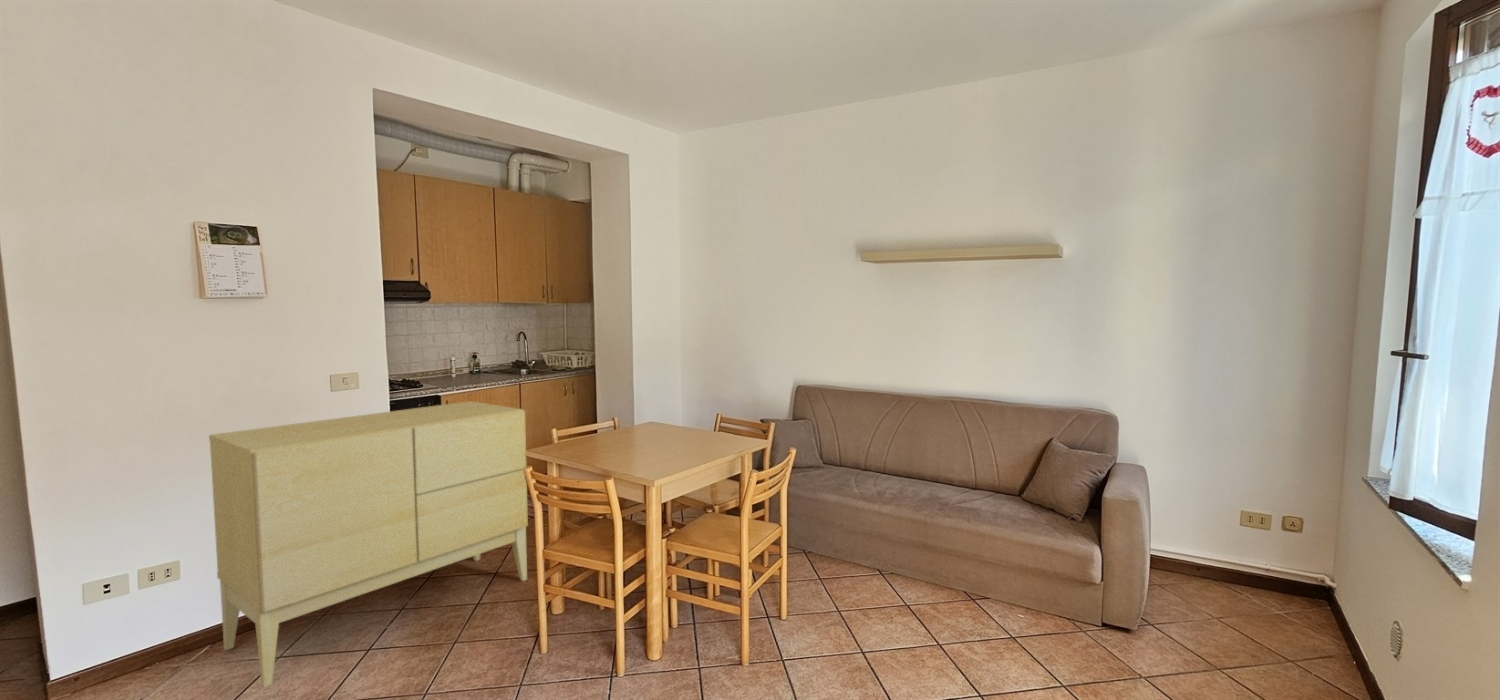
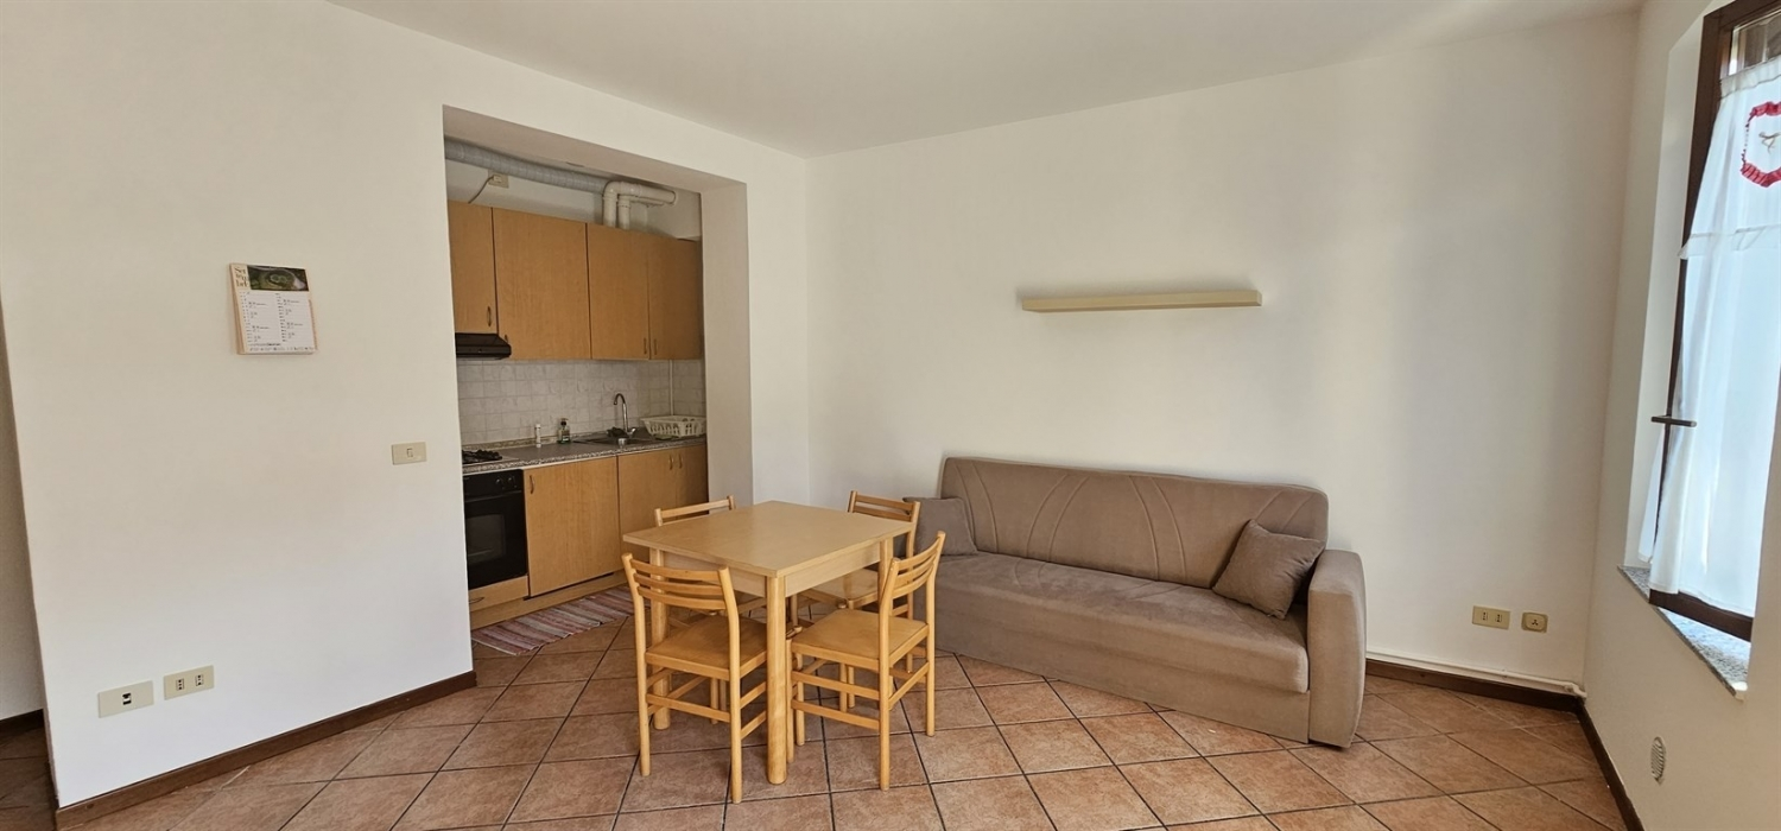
- sideboard (389, 516)
